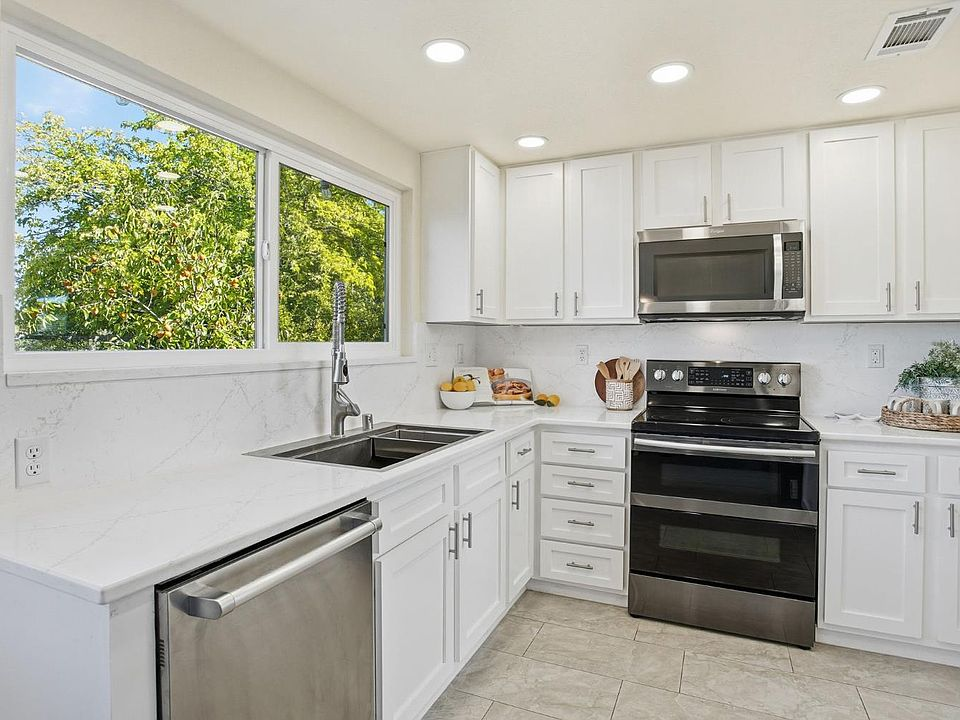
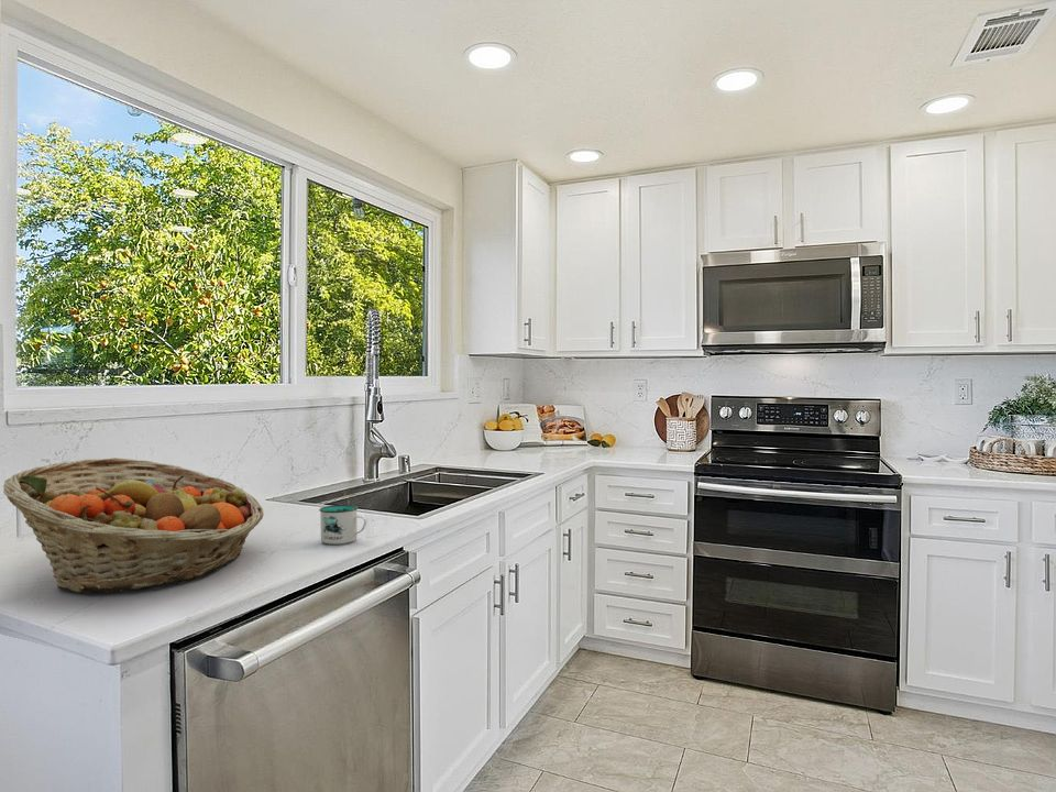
+ mug (343, 524)
+ fruit basket (147, 515)
